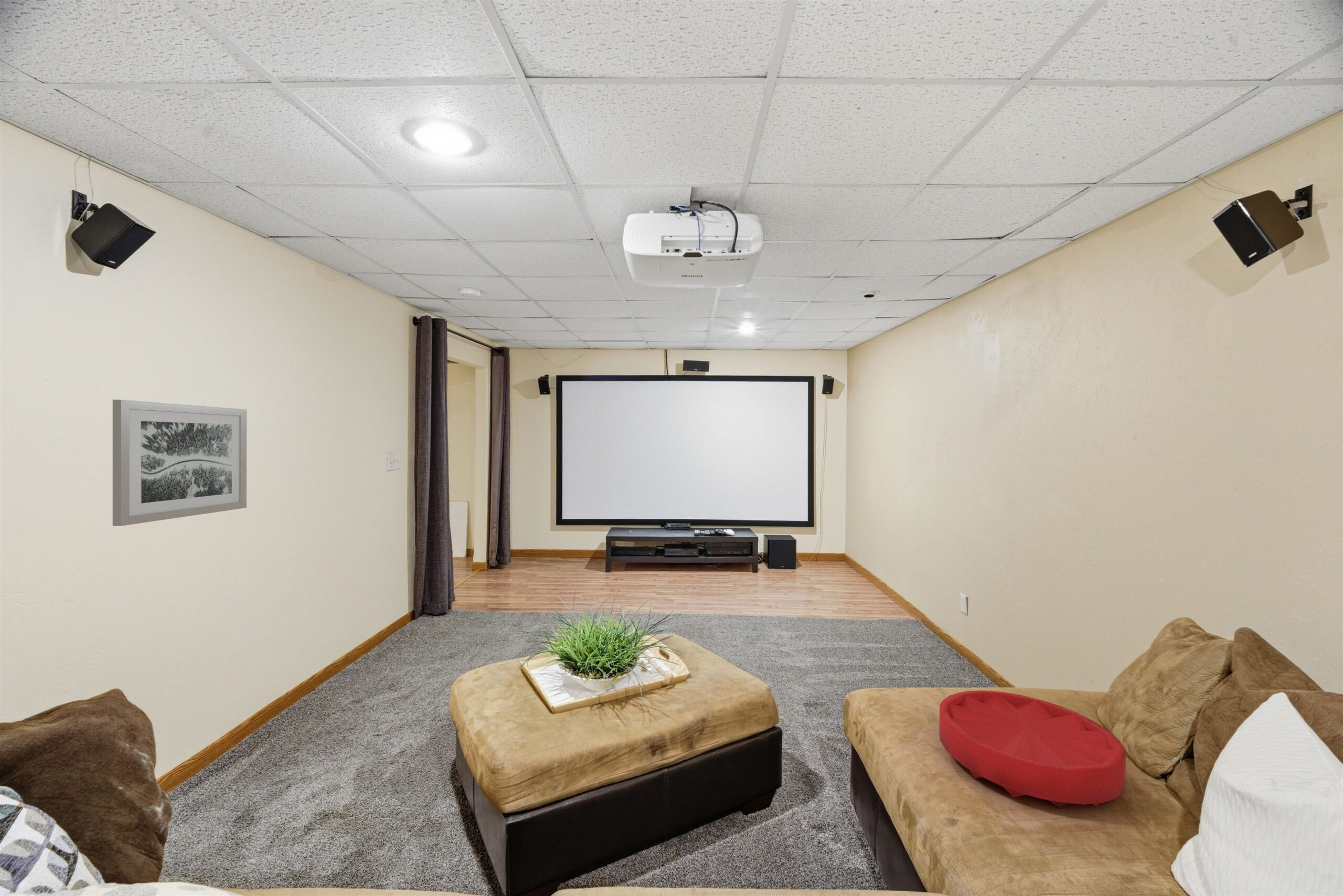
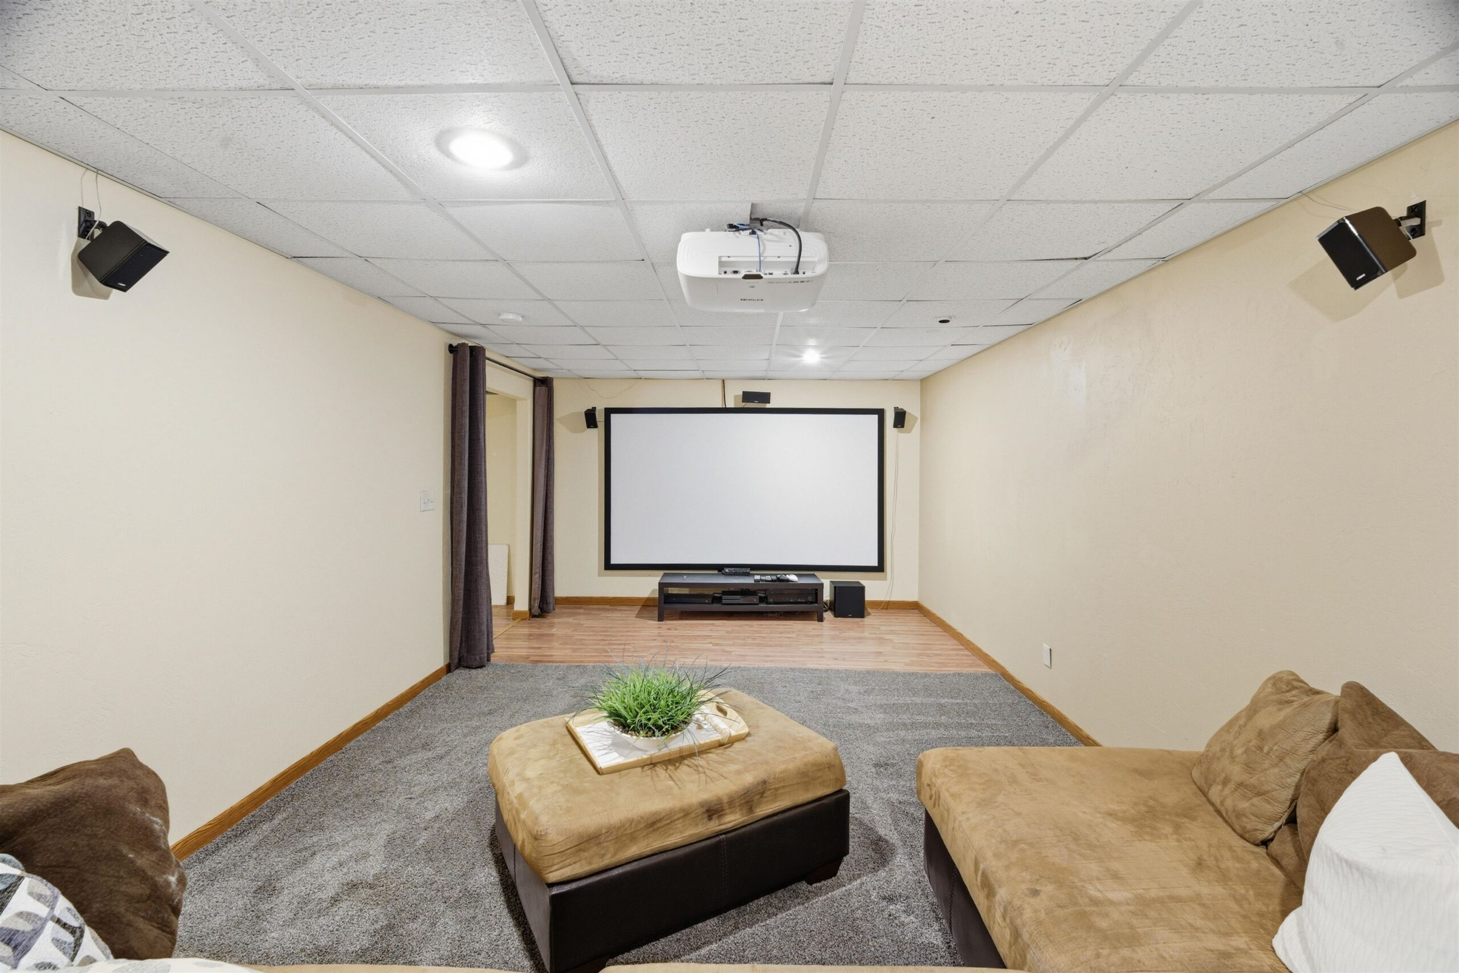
- cushion (1025, 745)
- wall art (188, 460)
